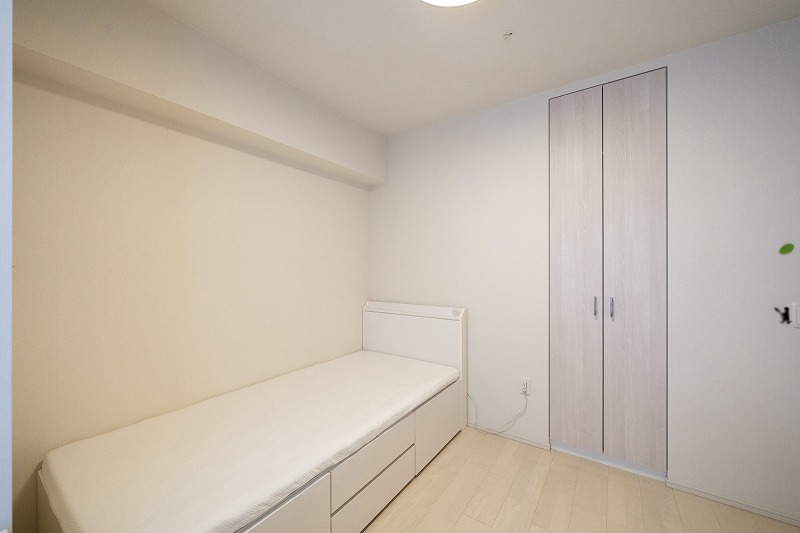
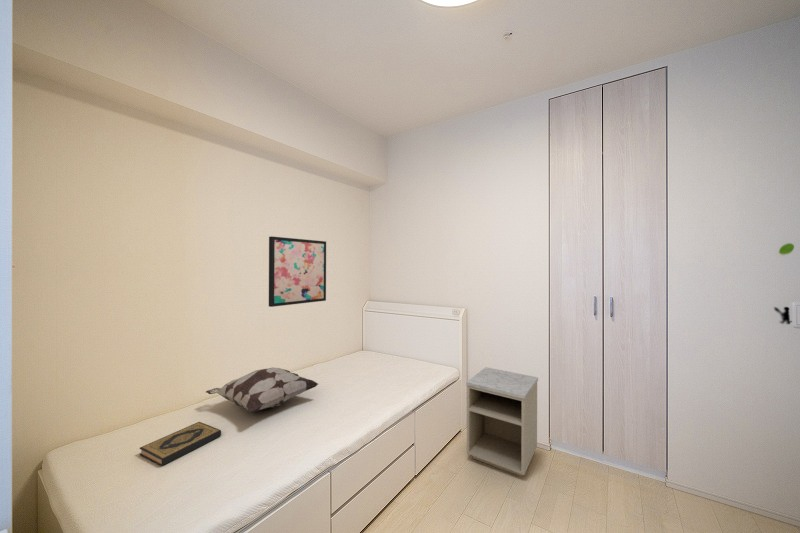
+ wall art (299, 271)
+ hardback book (182, 441)
+ decorative pillow (263, 387)
+ nightstand (502, 418)
